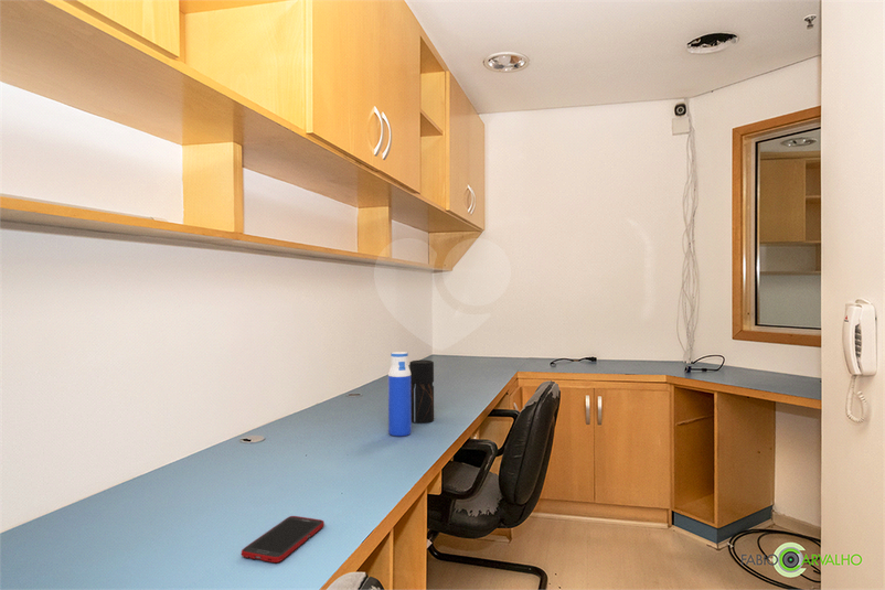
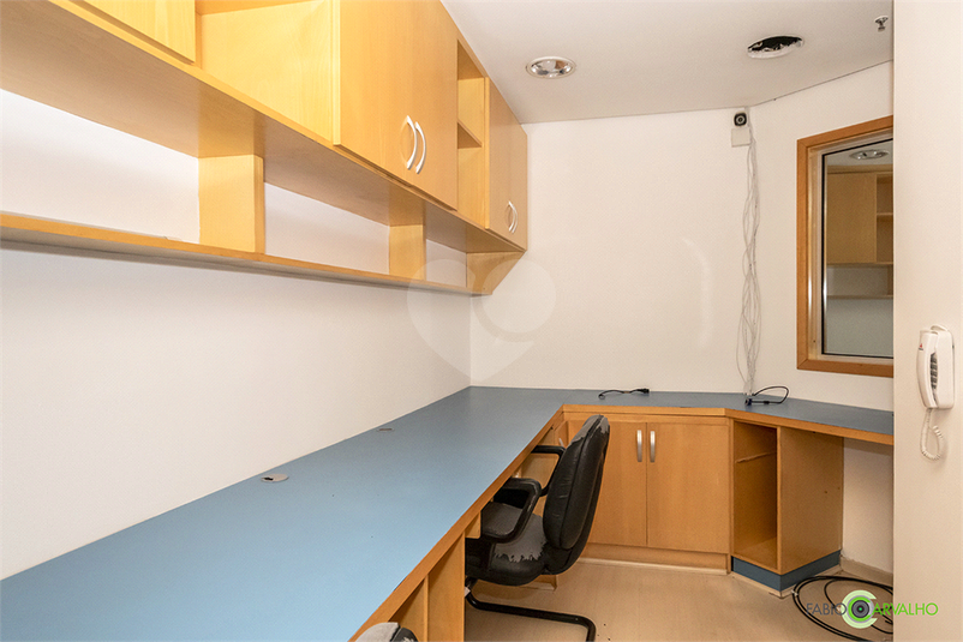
- cell phone (285, 537)
- pepper grinder (422, 390)
- water bottle (399, 393)
